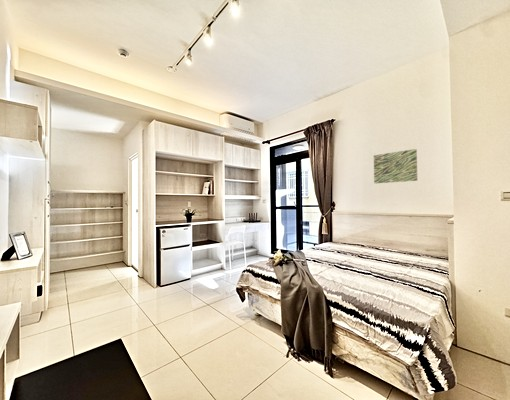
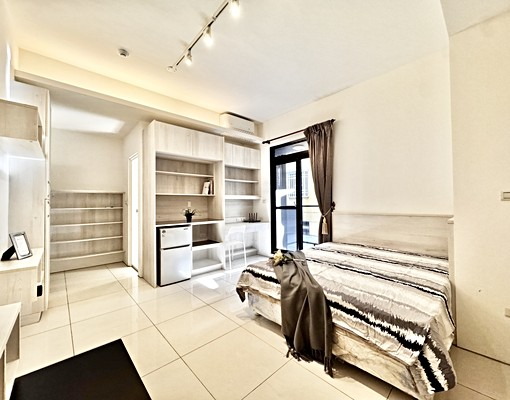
- wall art (394, 167)
